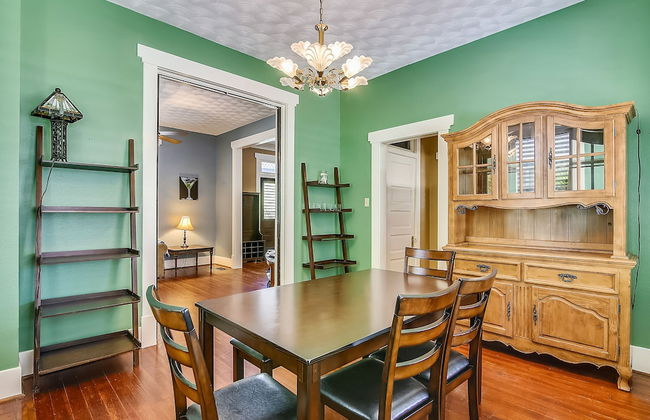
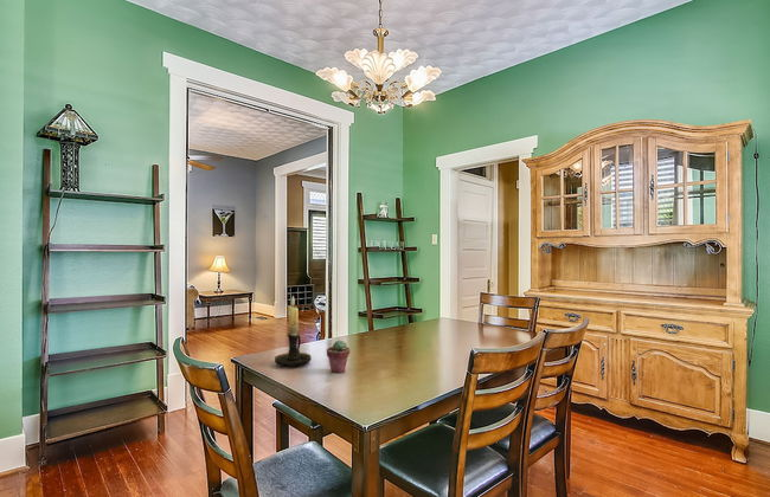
+ candle holder (294, 328)
+ potted succulent (338, 355)
